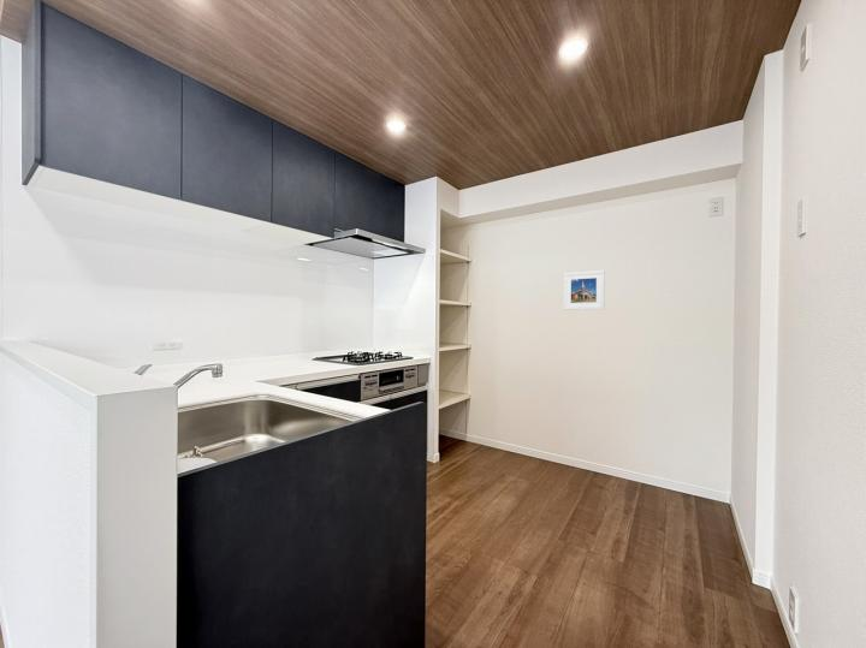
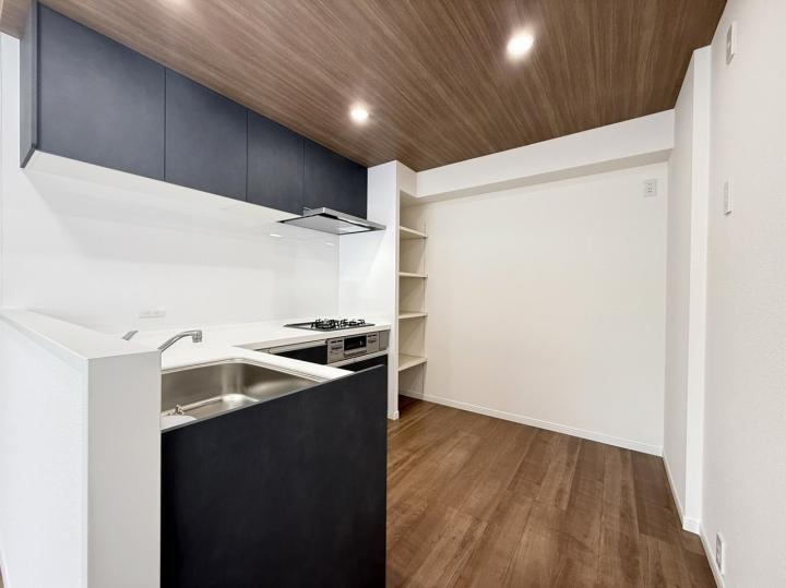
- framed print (583, 290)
